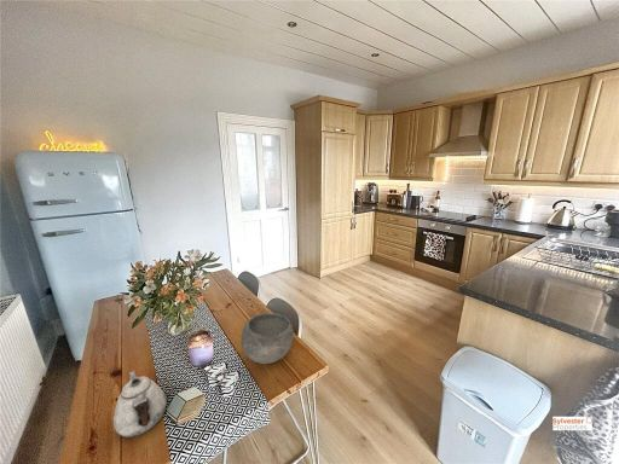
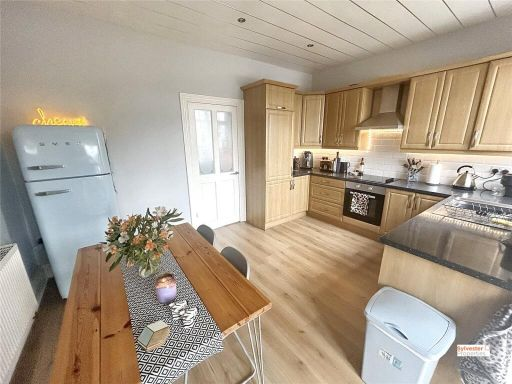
- bowl (267, 338)
- teapot (138, 396)
